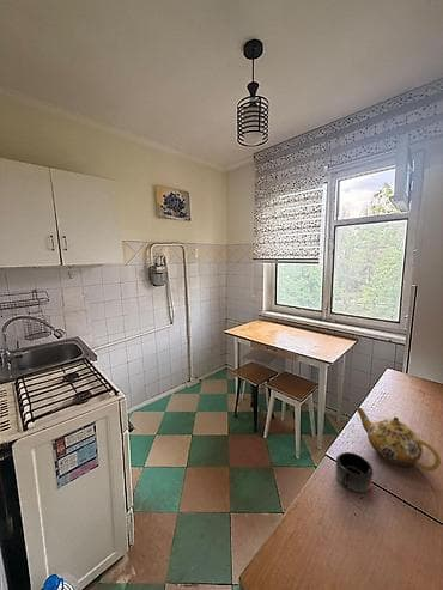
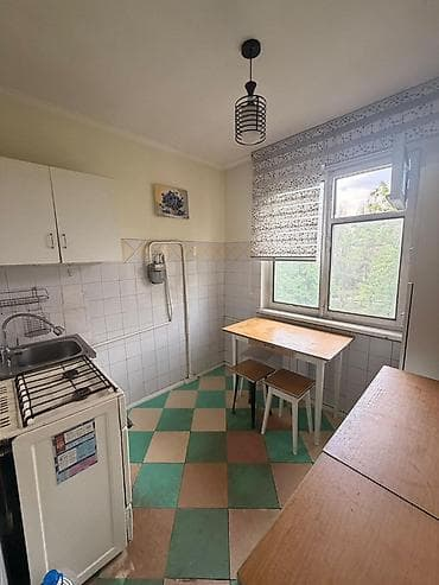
- mug (351, 473)
- teapot (393, 436)
